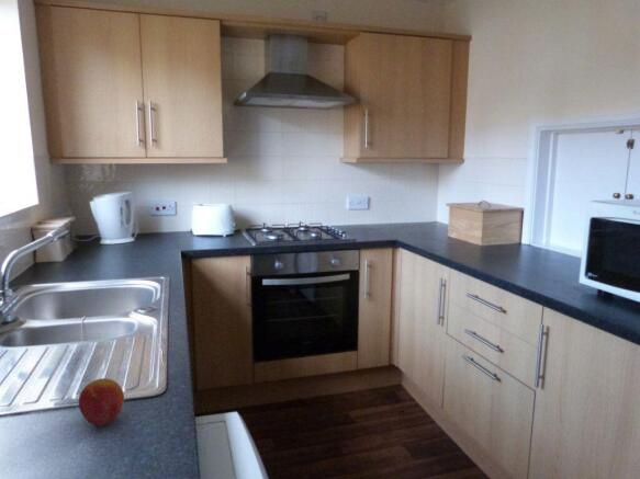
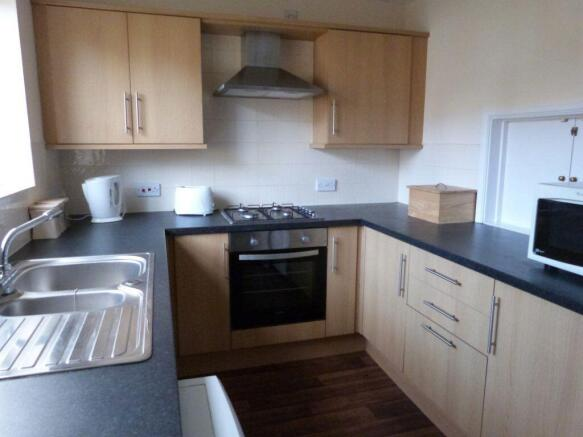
- fruit (102, 400)
